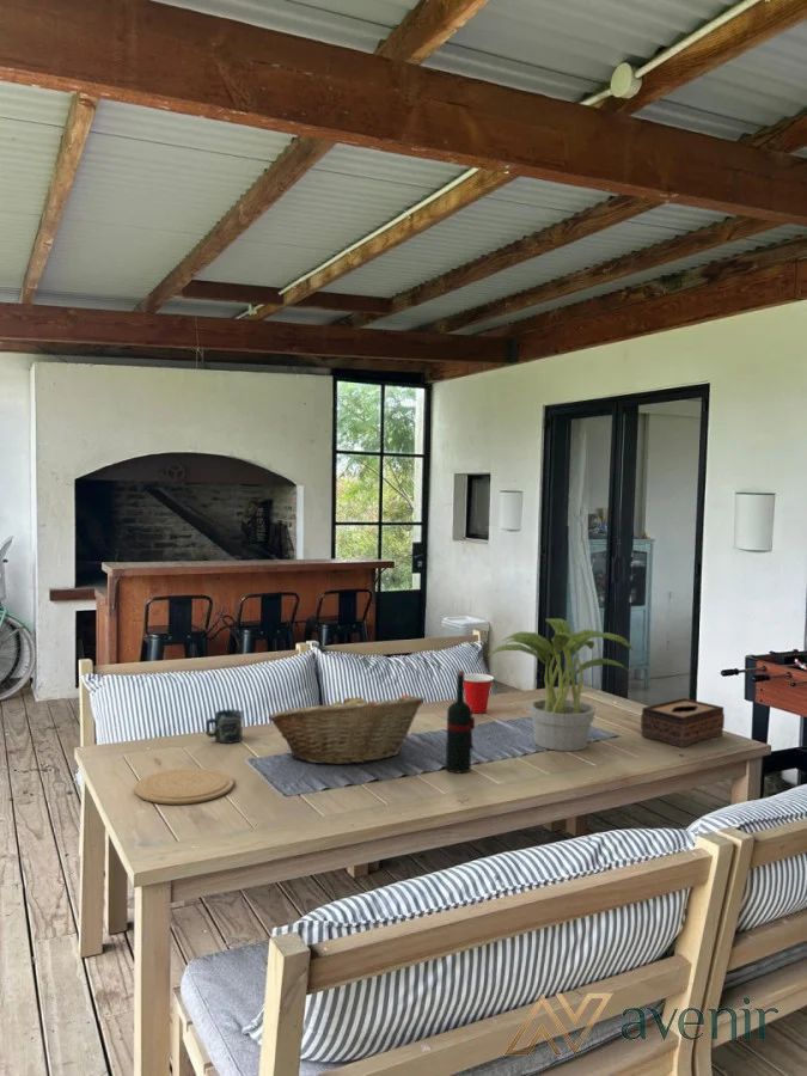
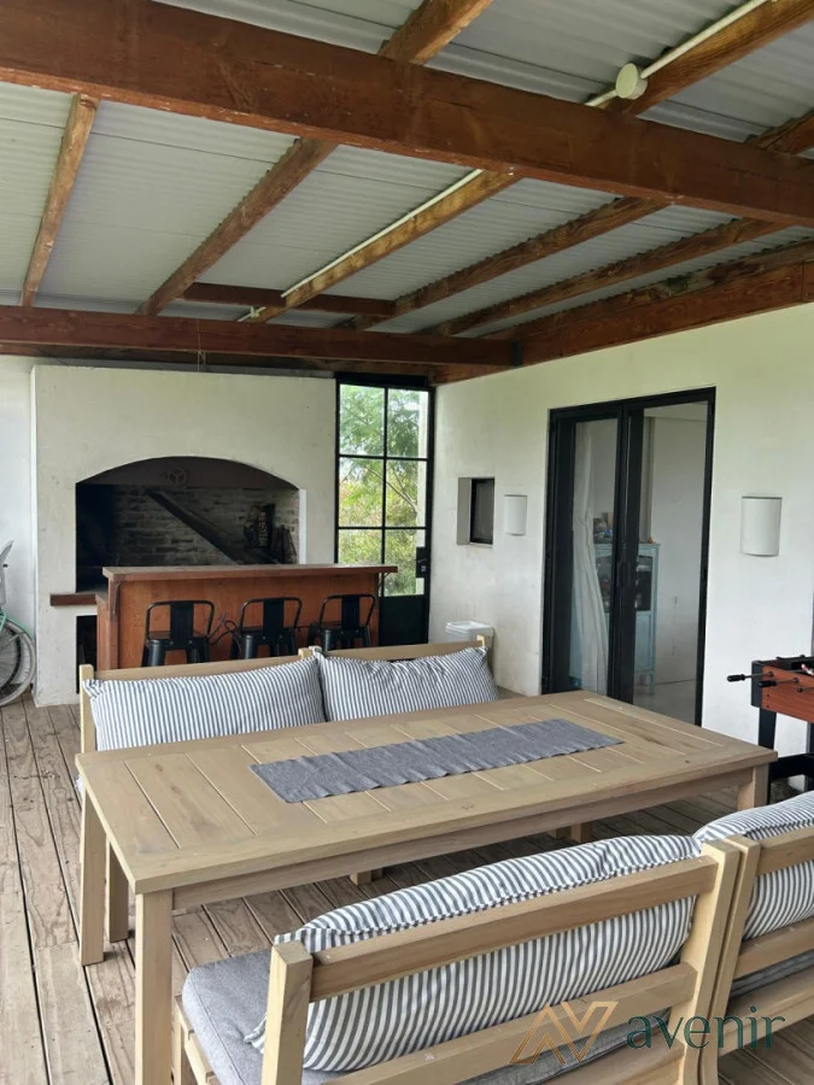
- tissue box (683, 721)
- potted plant (561, 684)
- plate (184, 784)
- cup (224, 726)
- cup (476, 693)
- fruit basket (348, 721)
- wine bottle (461, 719)
